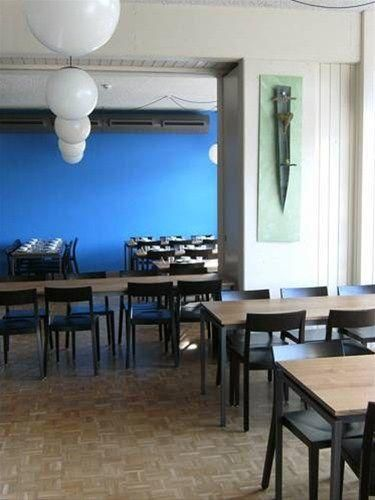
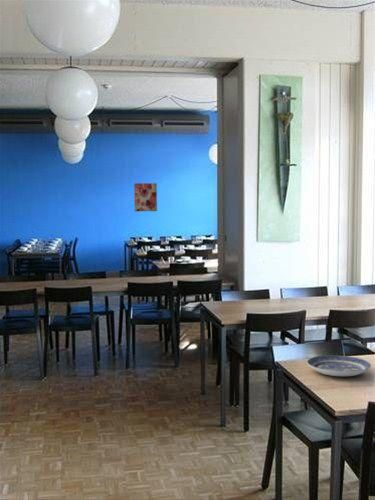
+ wall art (145, 197)
+ plate (338, 367)
